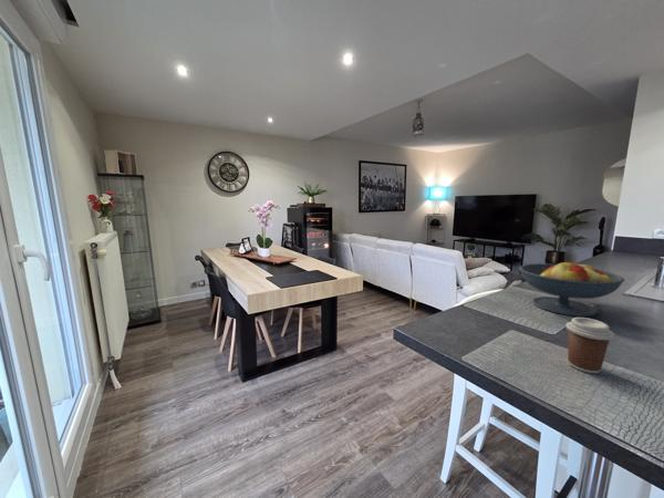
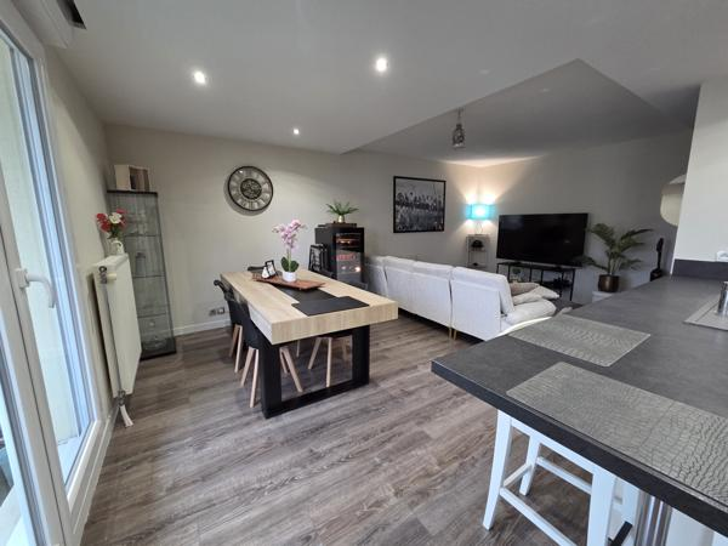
- fruit bowl (566, 283)
- coffee cup (587, 344)
